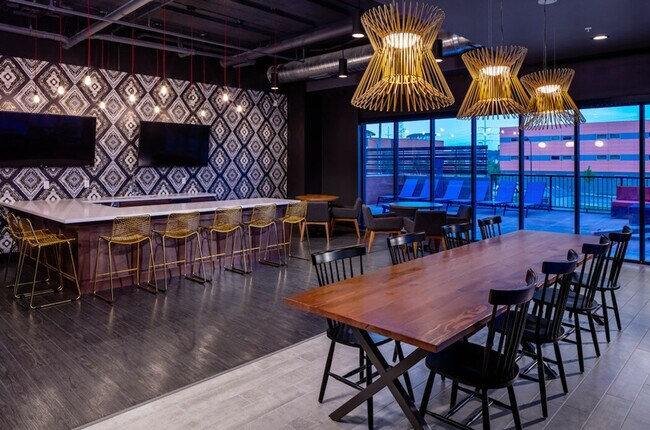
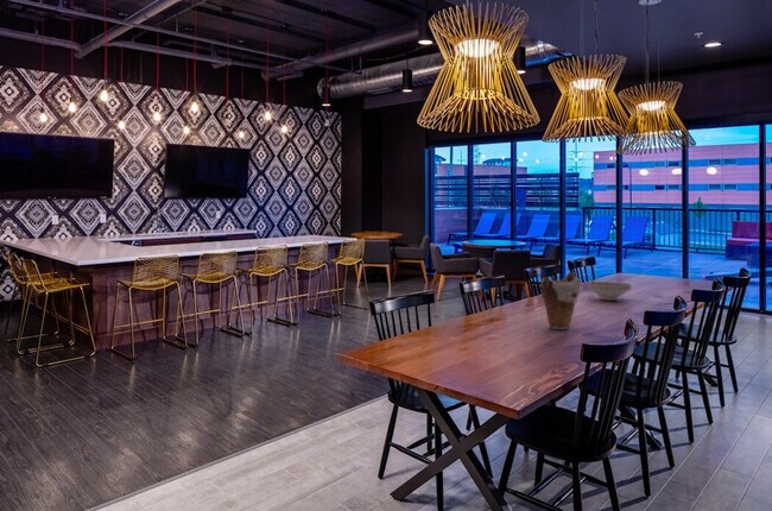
+ decorative bowl (608, 291)
+ vase (559, 301)
